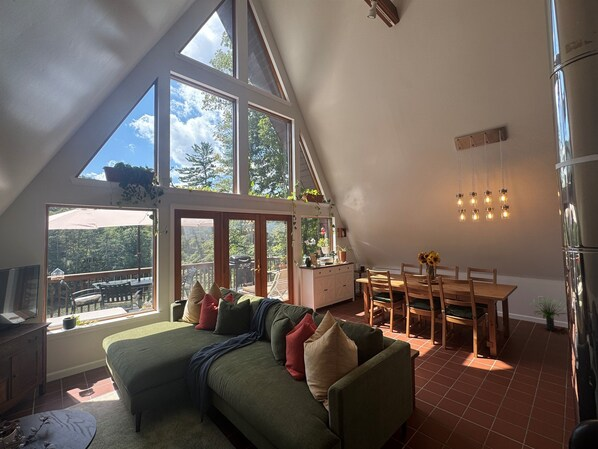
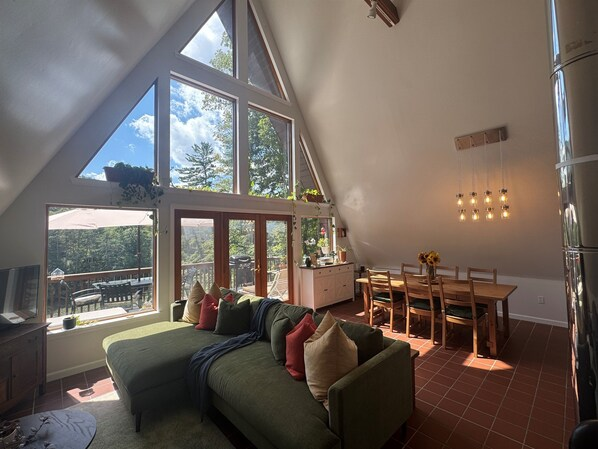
- potted plant (550, 313)
